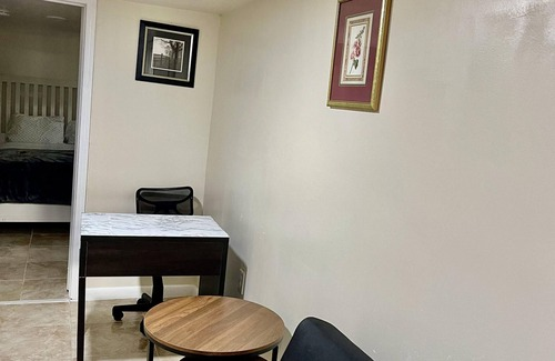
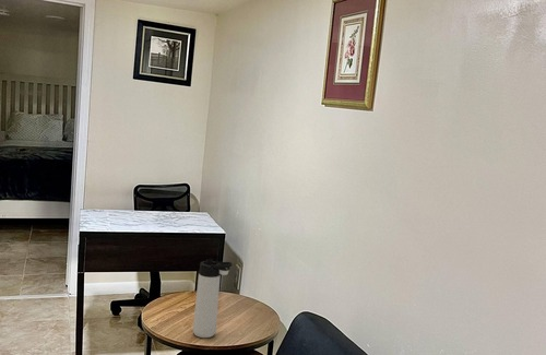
+ thermos bottle (212, 297)
